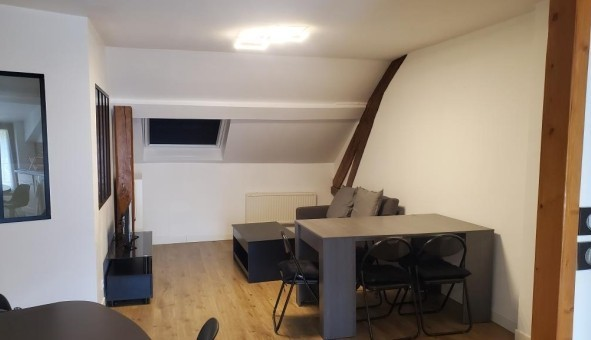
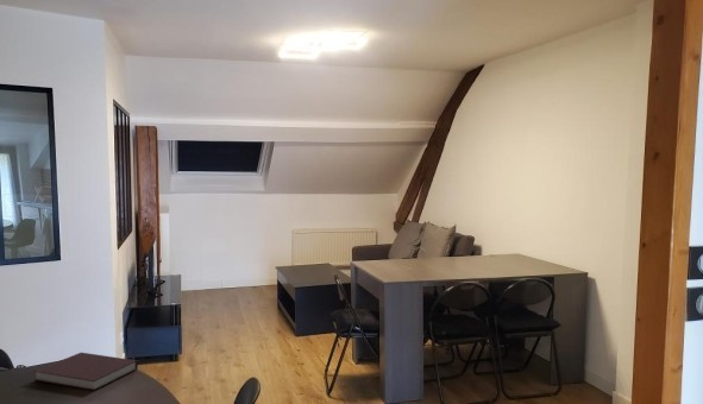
+ notebook (87, 370)
